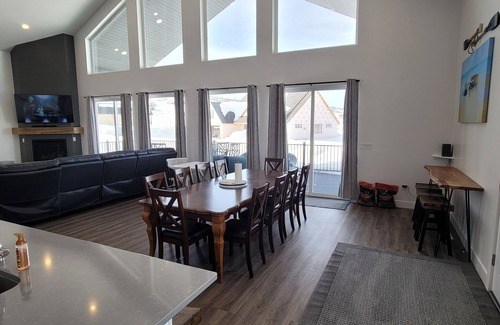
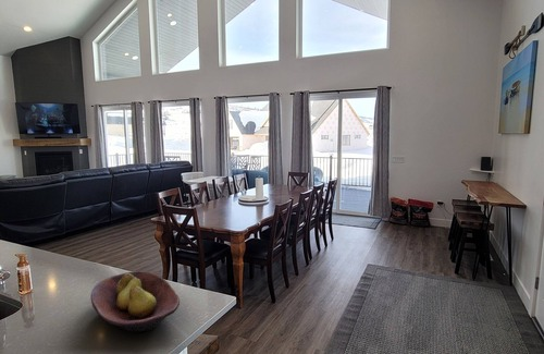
+ fruit bowl (134, 295)
